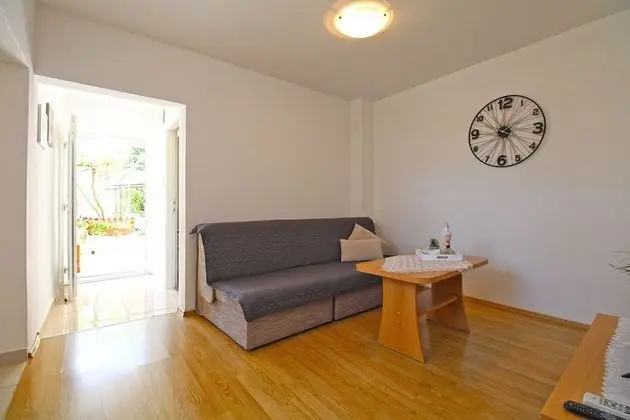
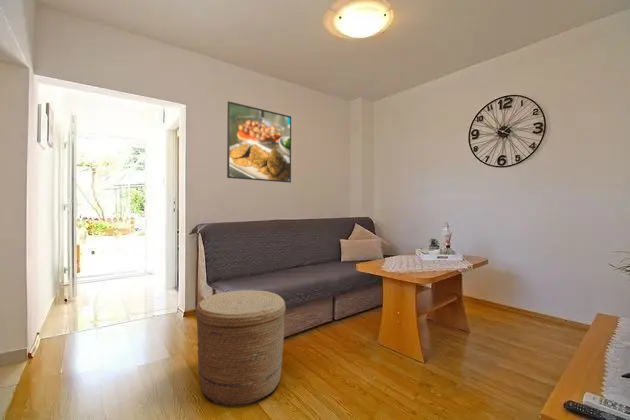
+ basket (241, 341)
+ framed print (261, 144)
